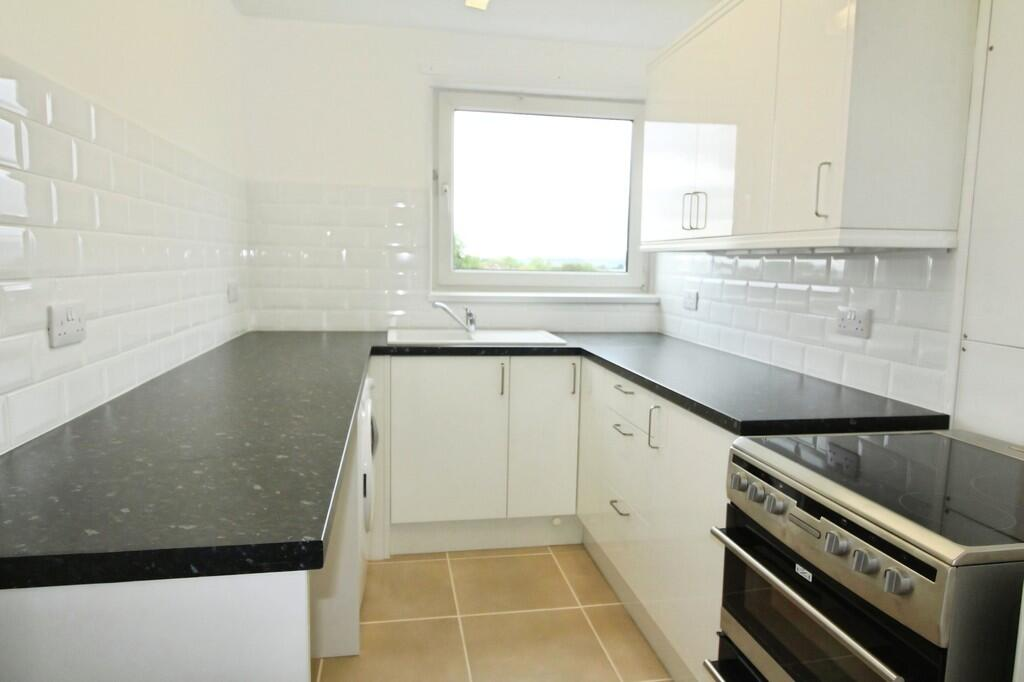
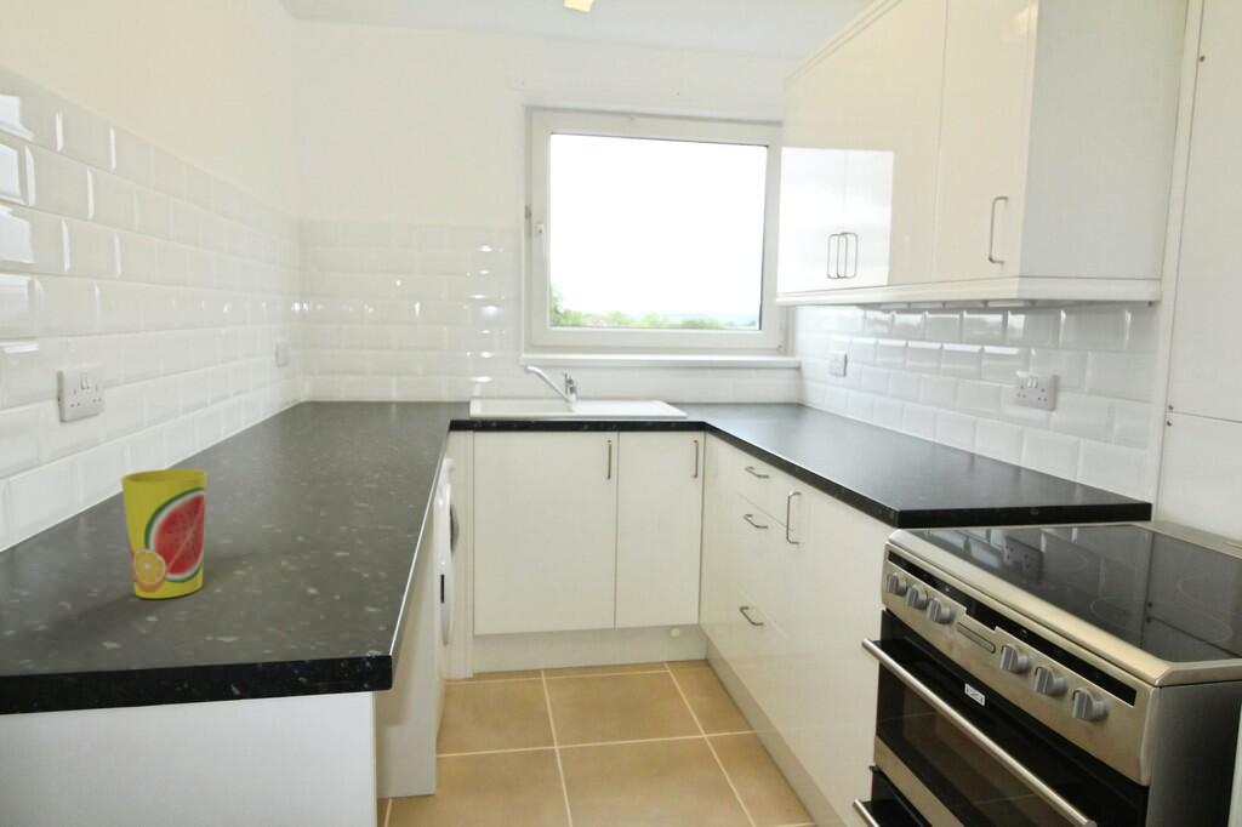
+ cup (166, 532)
